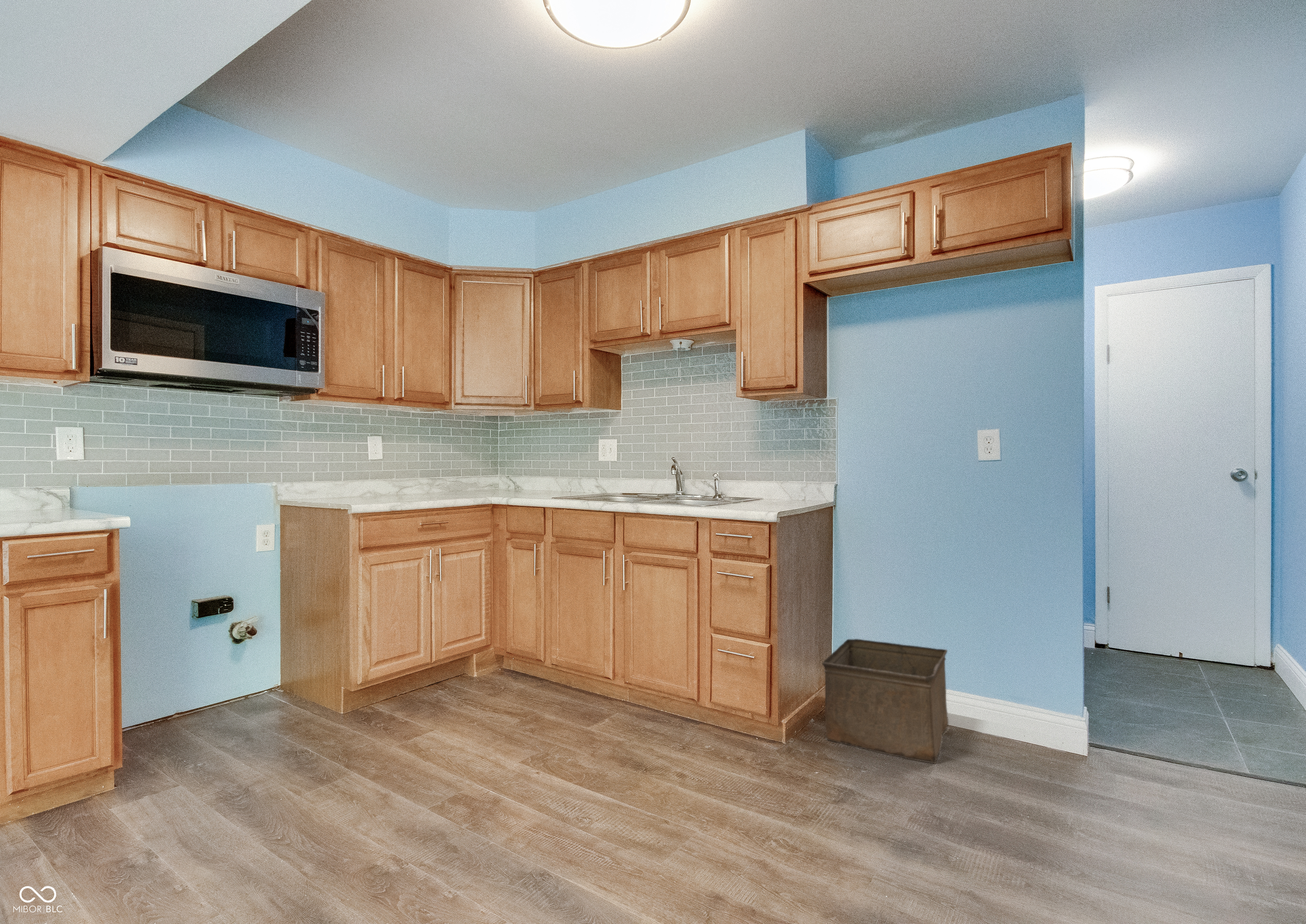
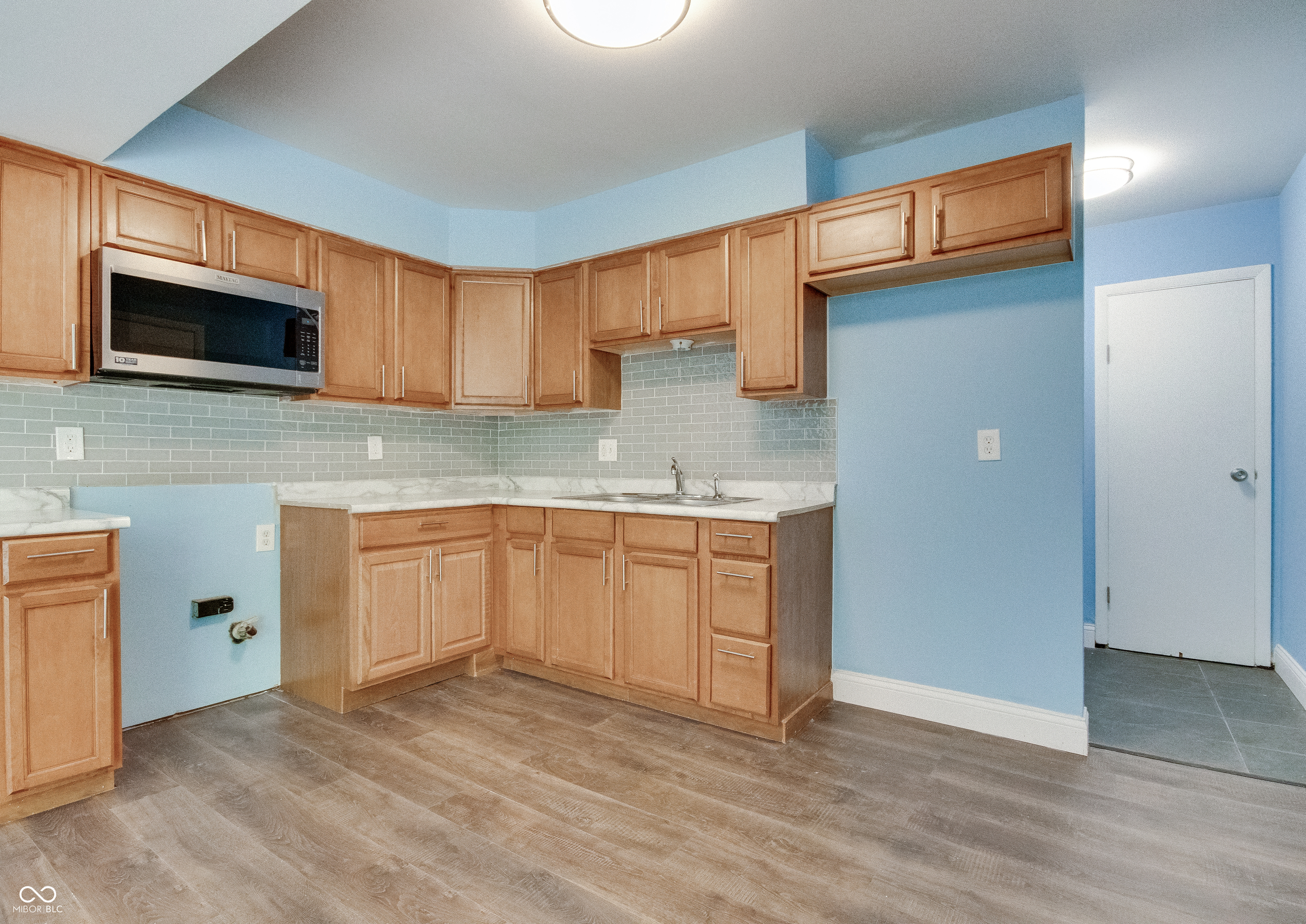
- storage bin (888, 694)
